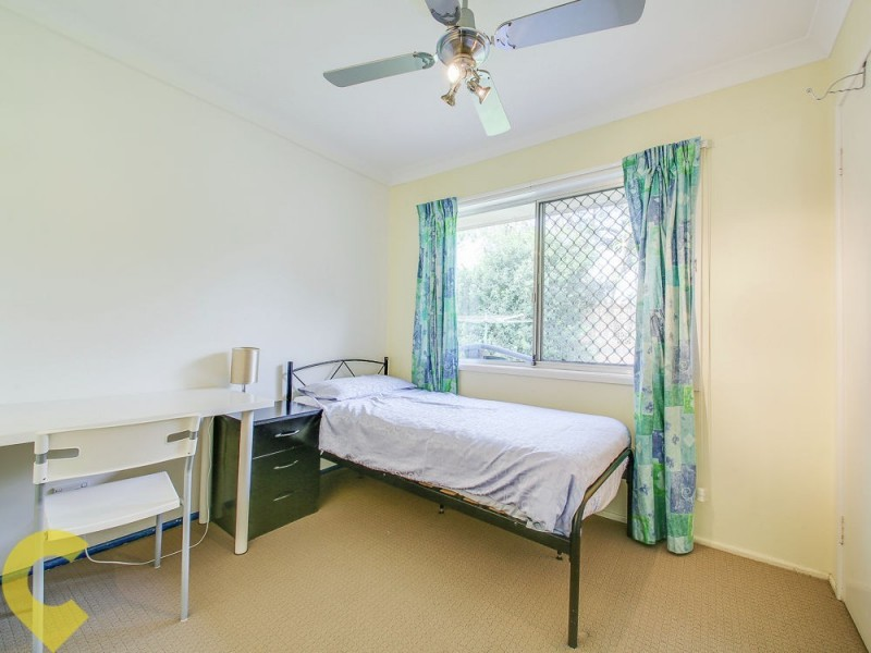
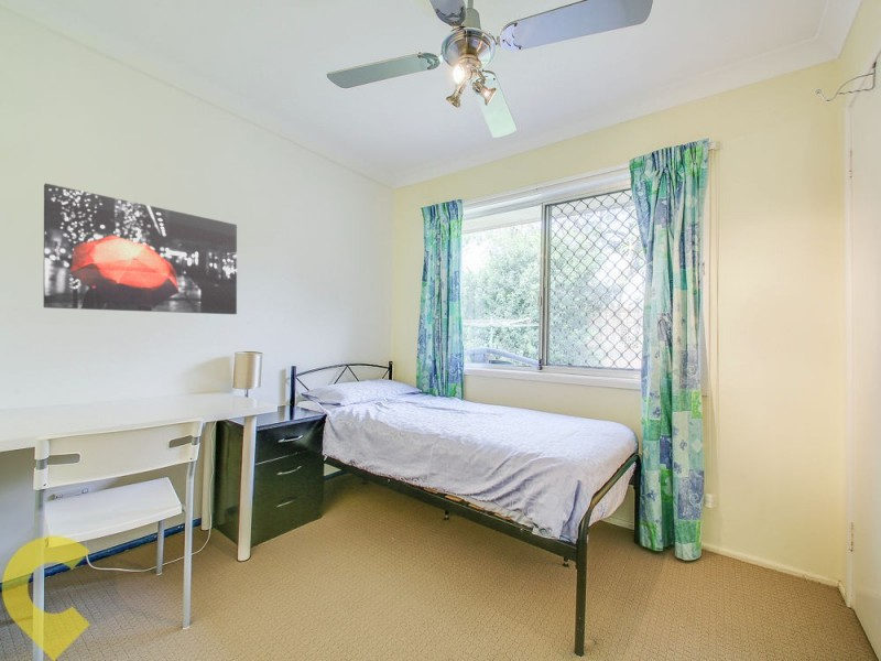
+ wall art (155, 259)
